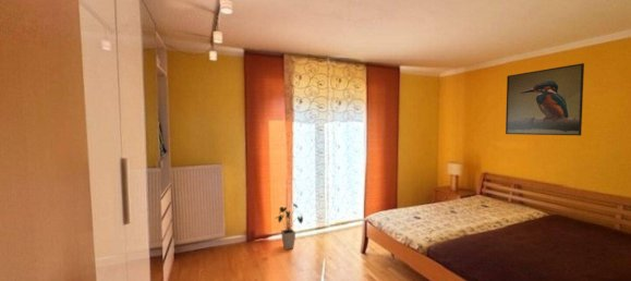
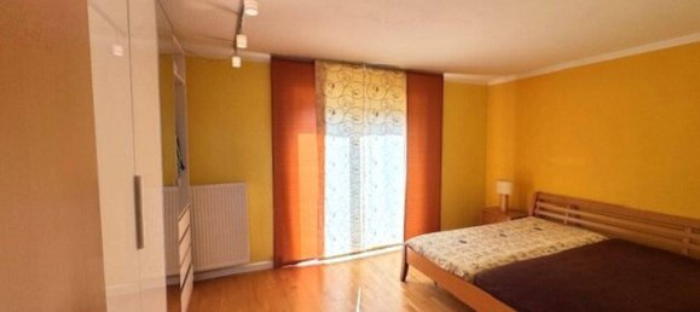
- house plant (290, 227)
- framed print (539, 102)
